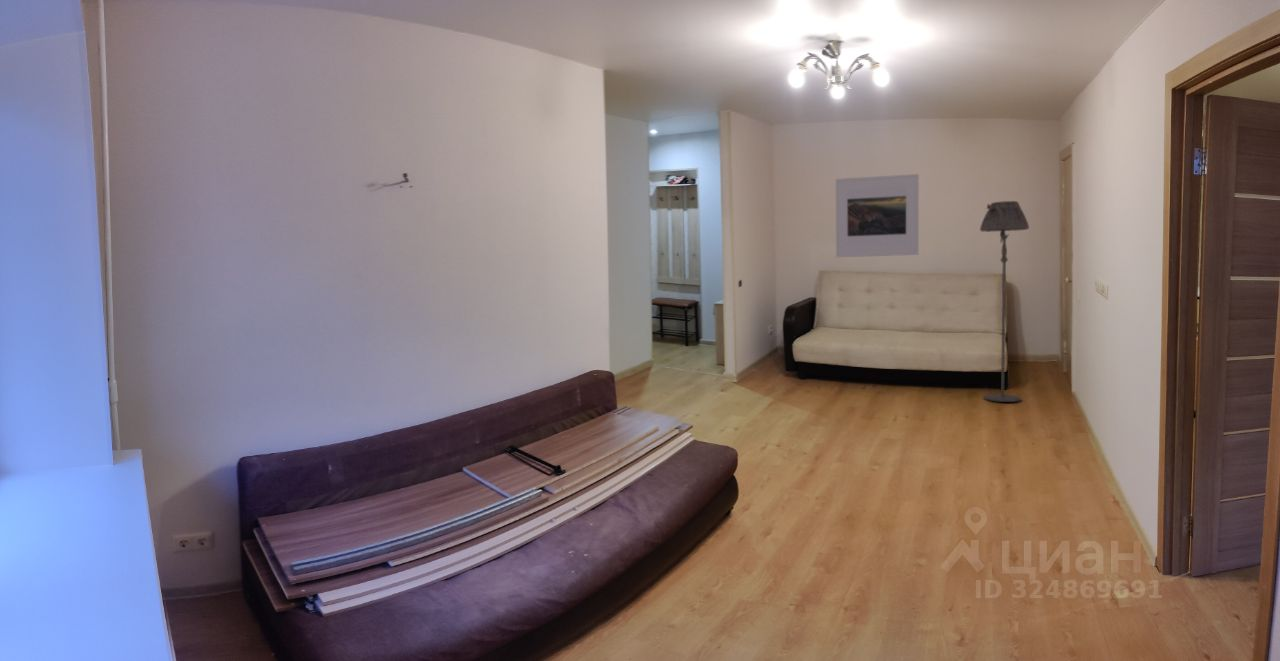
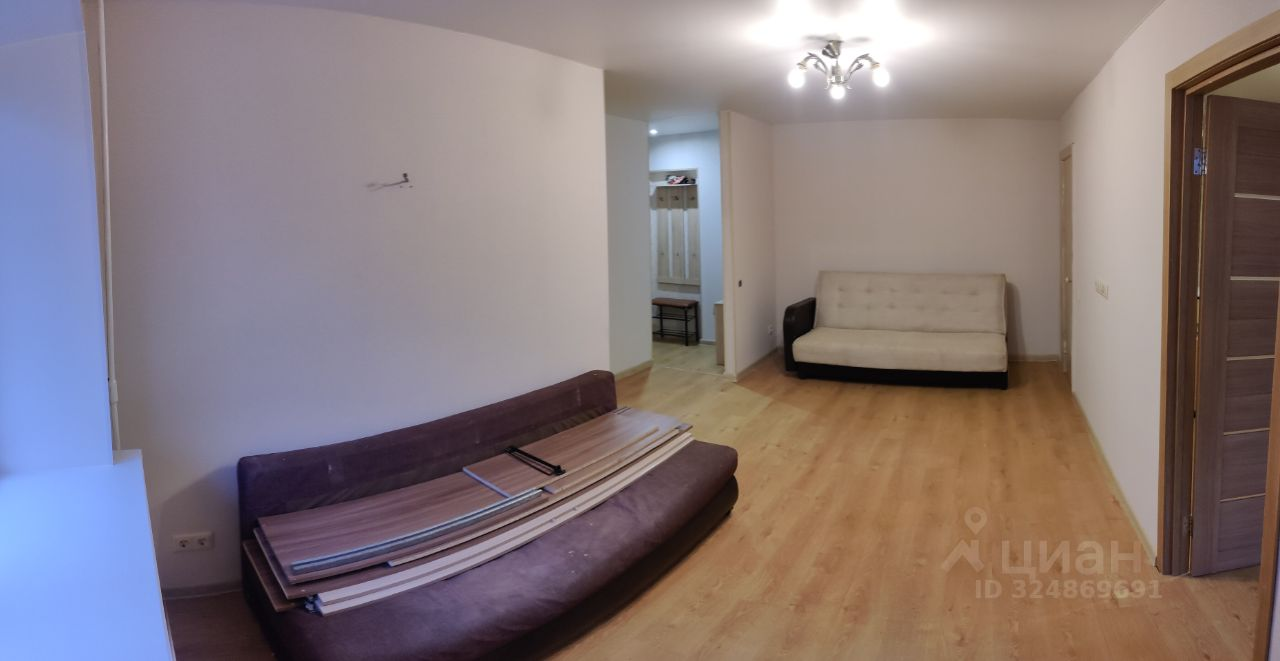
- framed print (876, 216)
- floor lamp (1003, 301)
